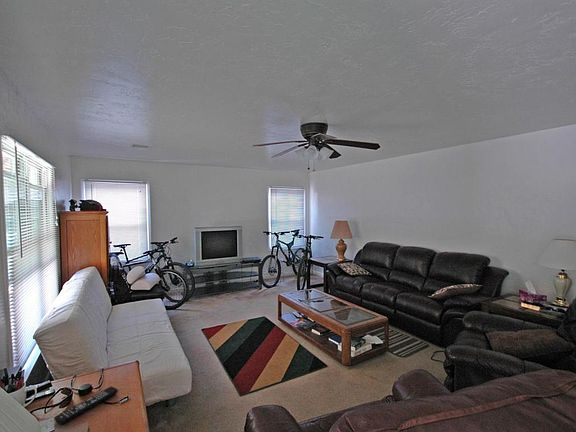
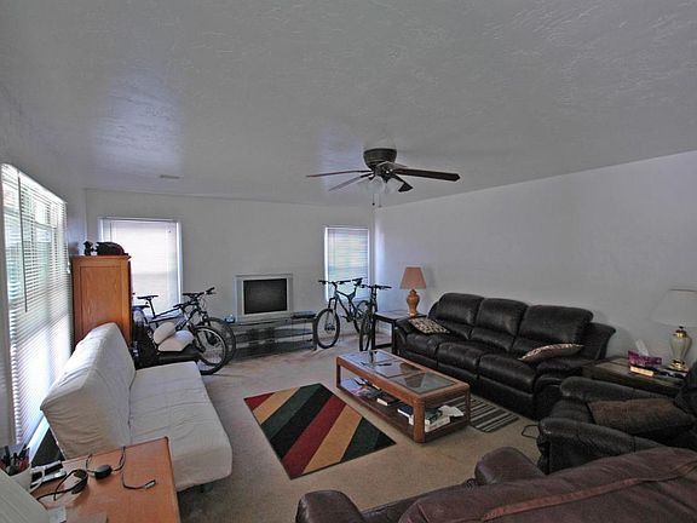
- remote control (88, 404)
